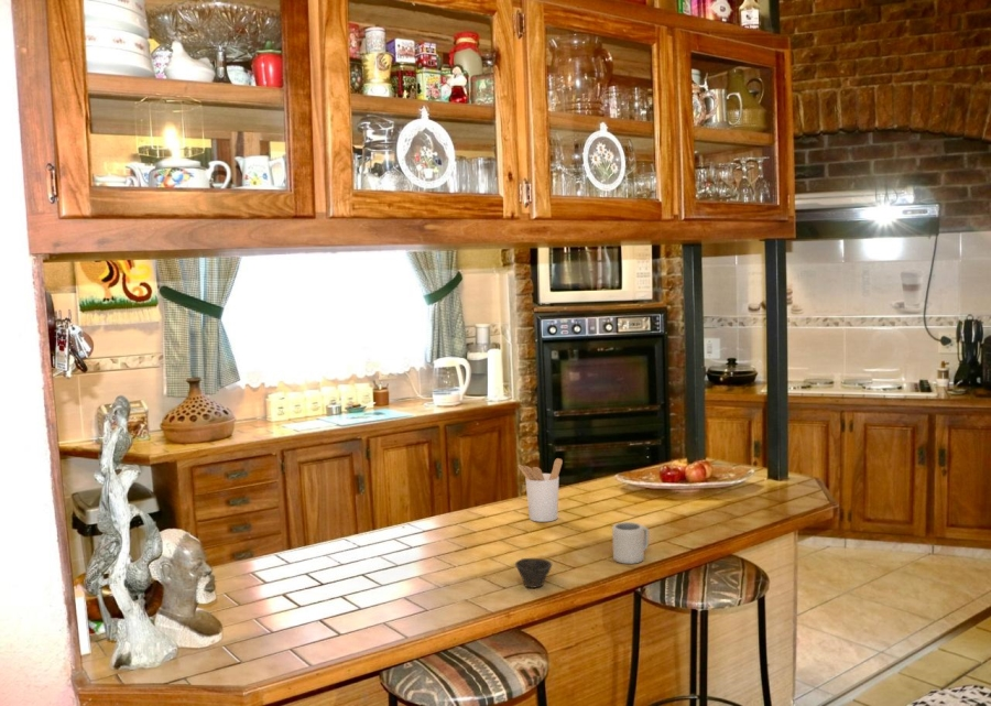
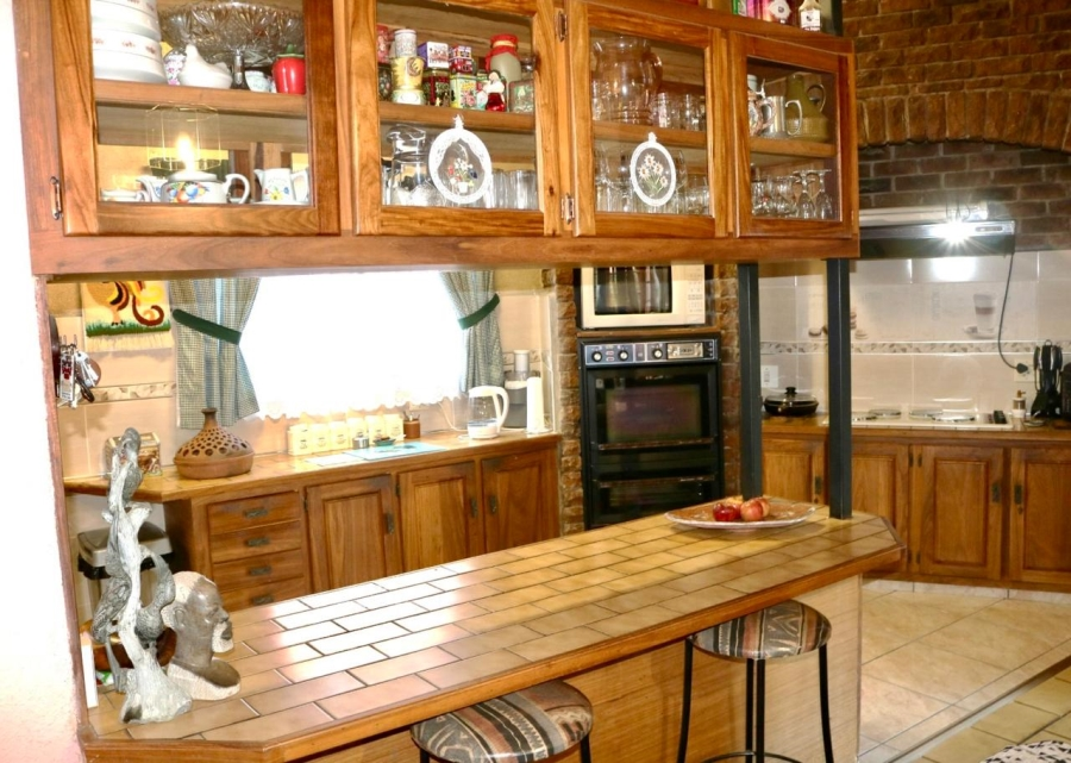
- cup (632, 541)
- utensil holder (538, 489)
- cup (533, 573)
